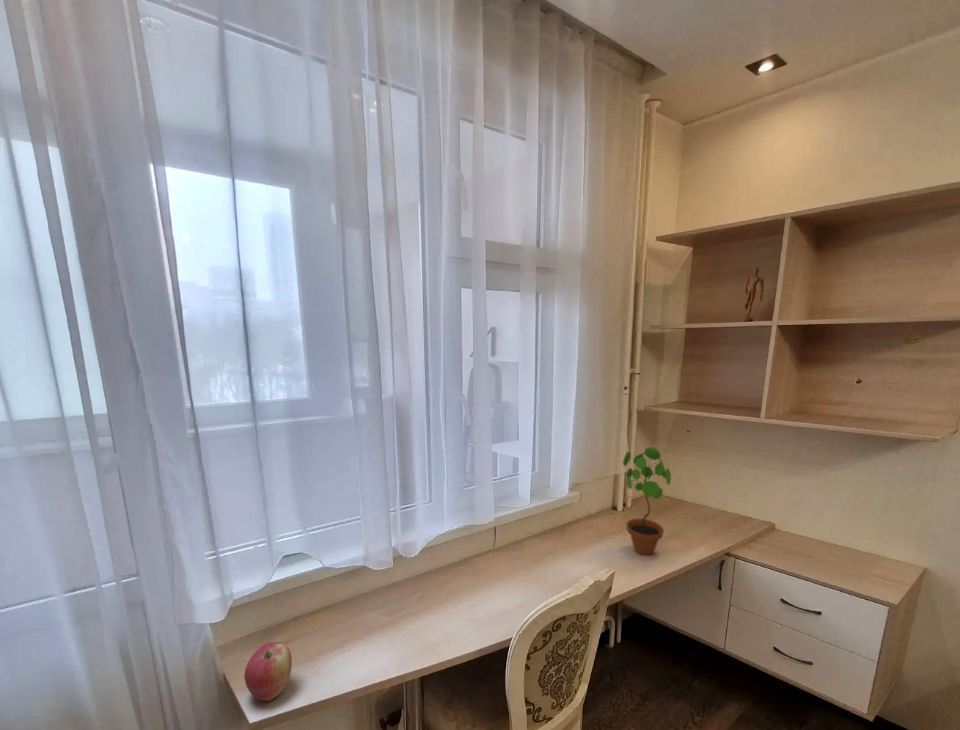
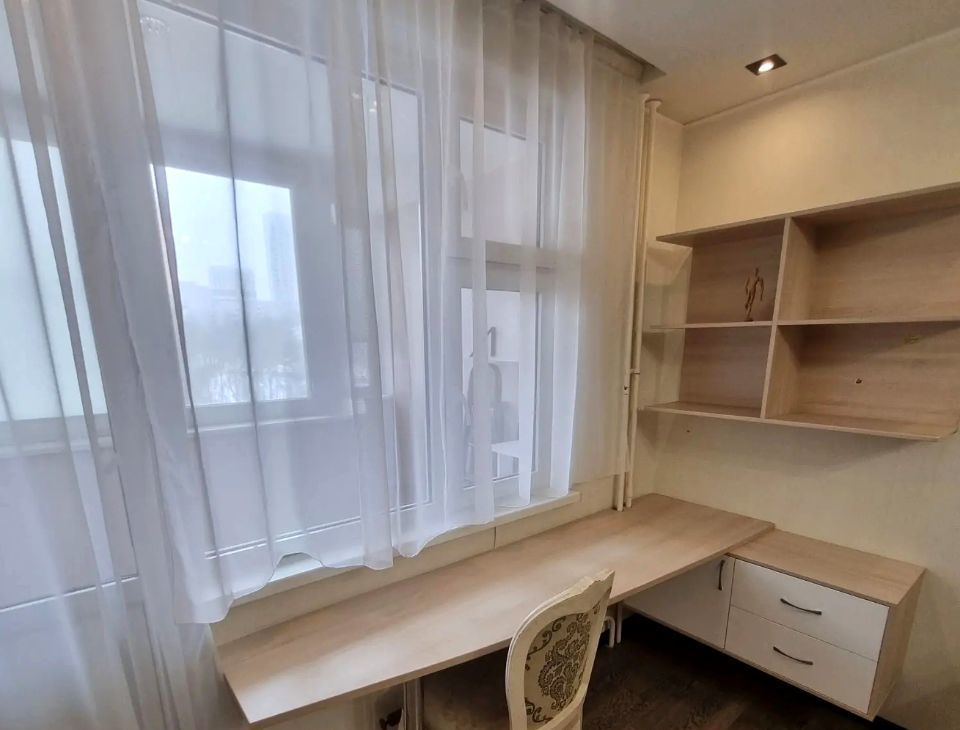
- potted plant (647, 502)
- apple (268, 670)
